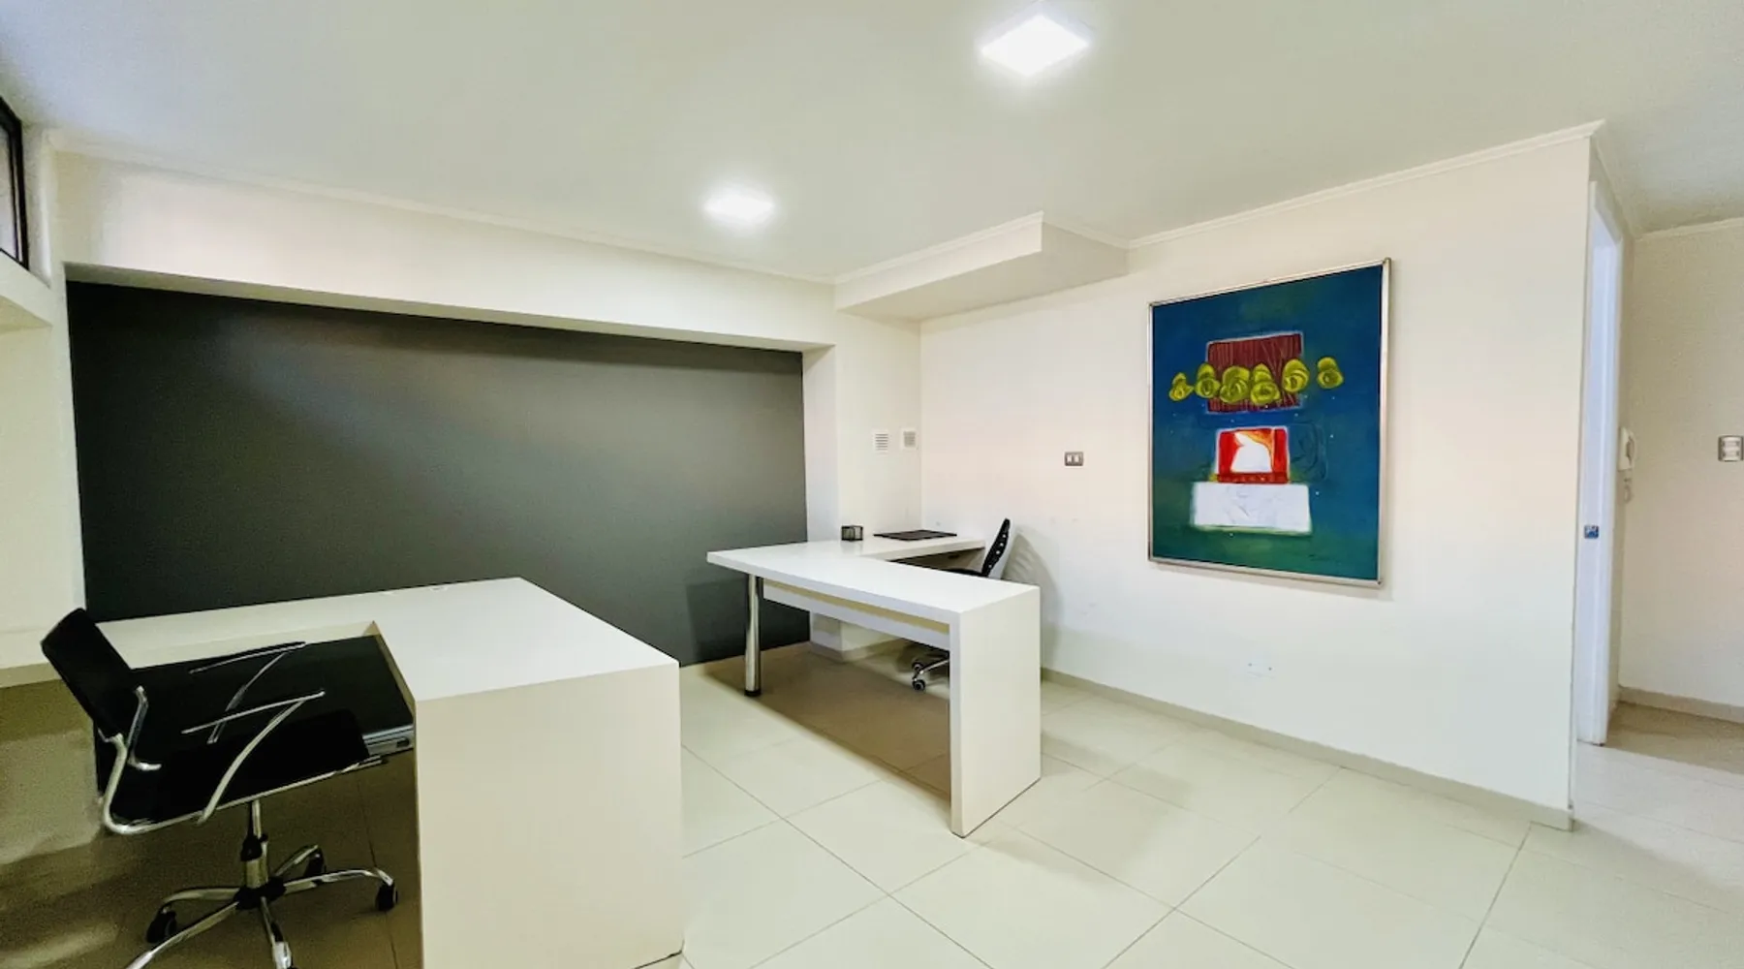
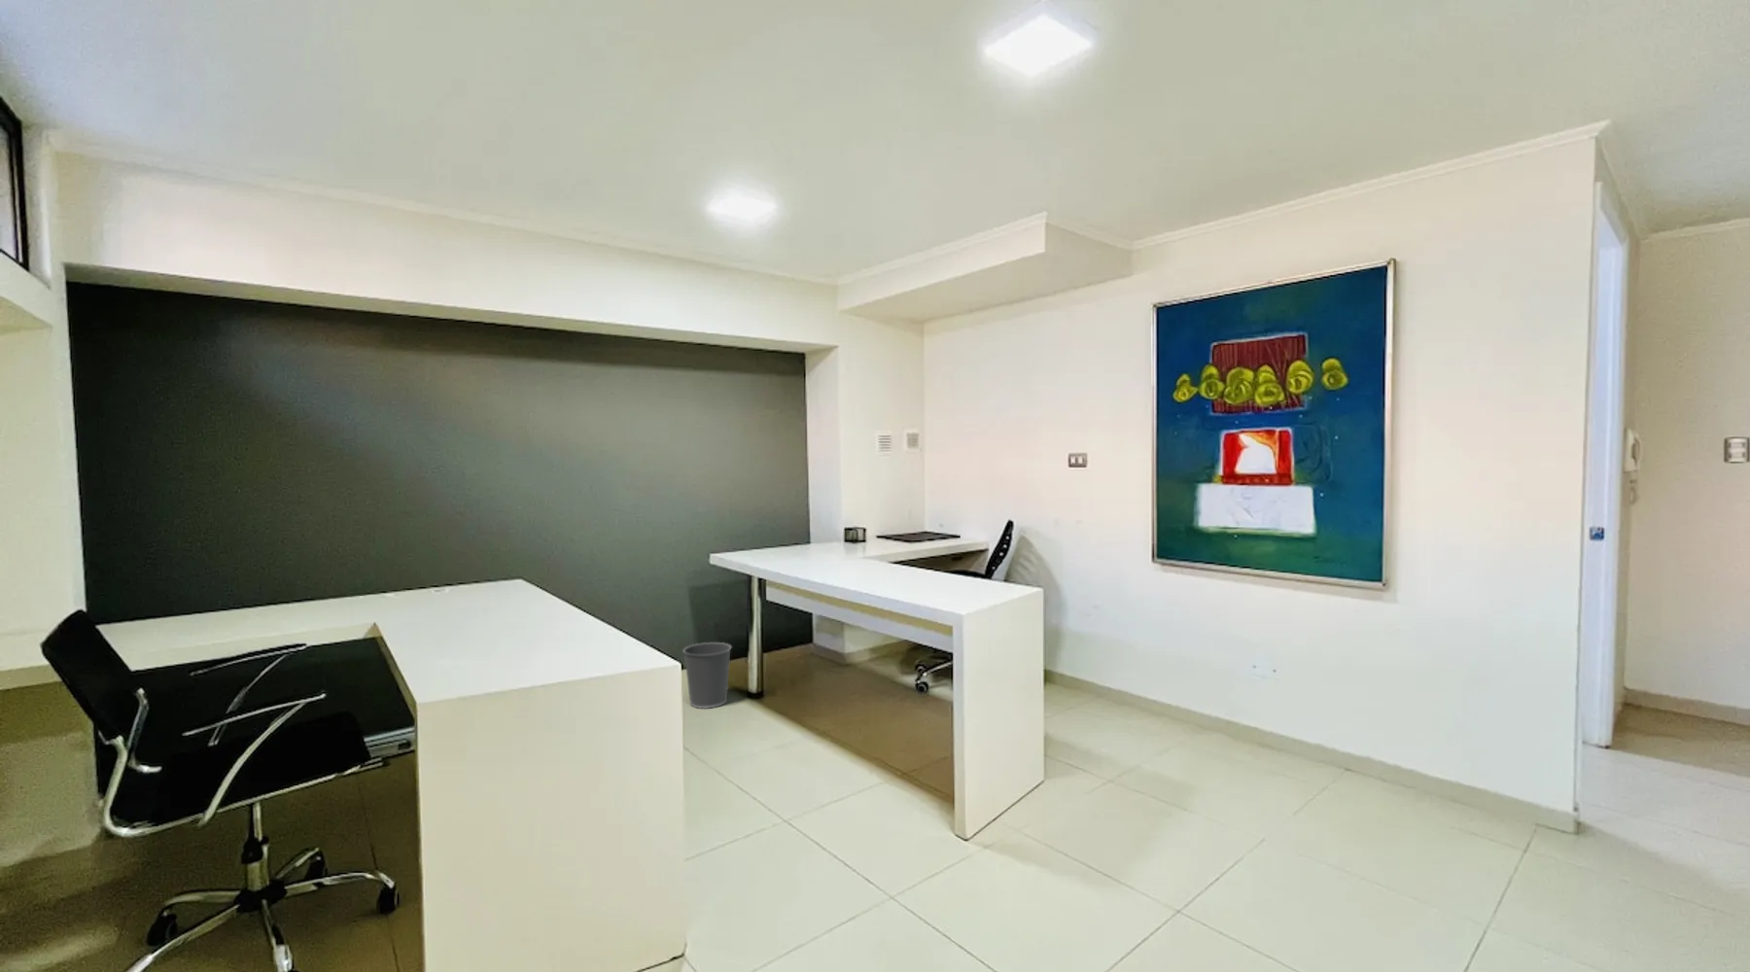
+ wastebasket (707, 675)
